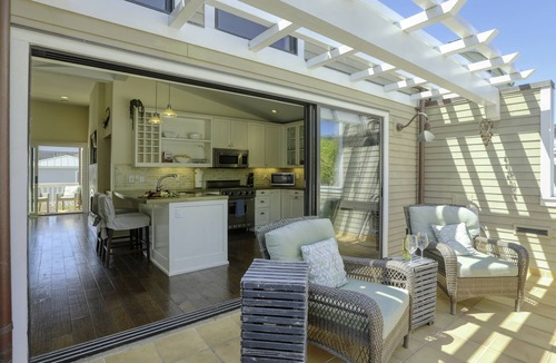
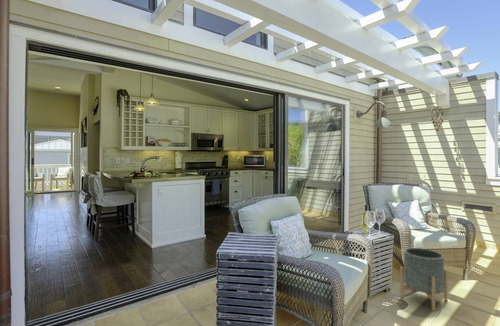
+ planter (423, 276)
